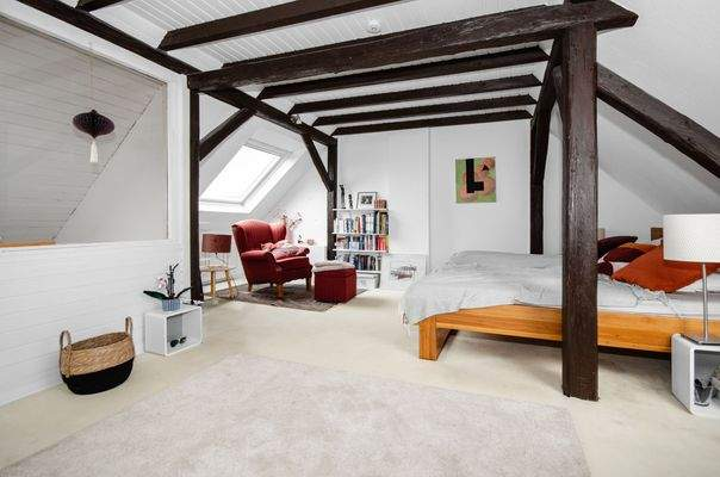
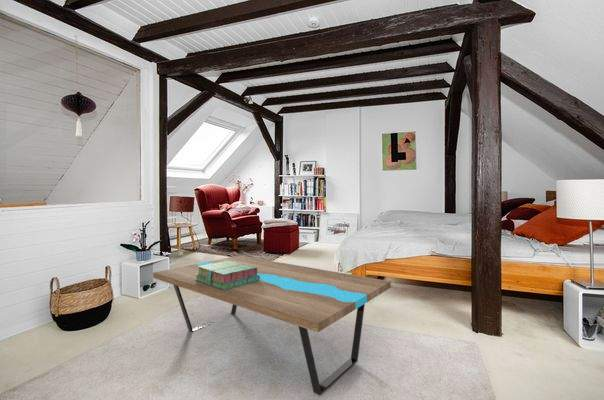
+ coffee table (264, 310)
+ stack of books (227, 273)
